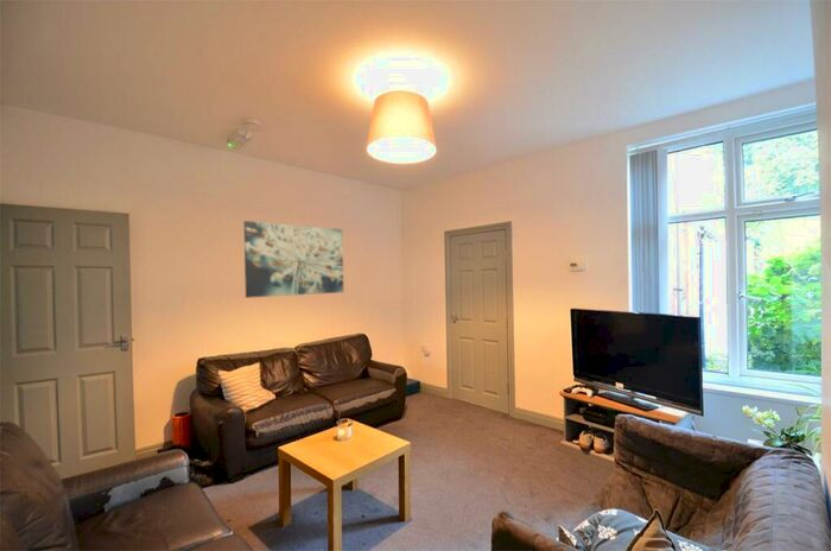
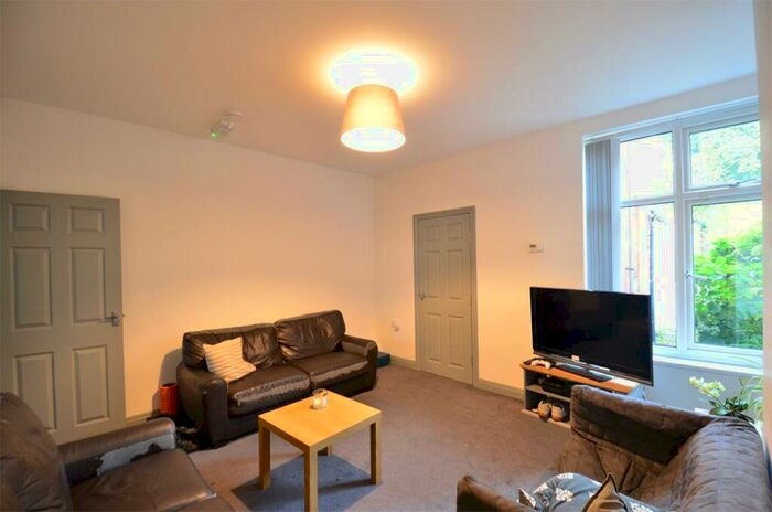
- wall art (298, 260)
